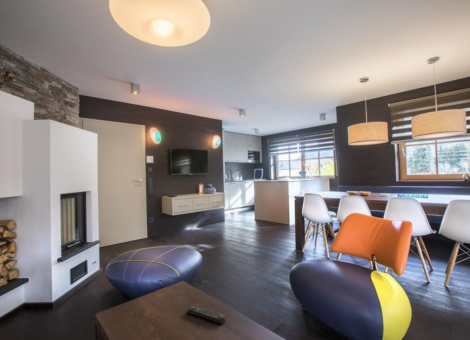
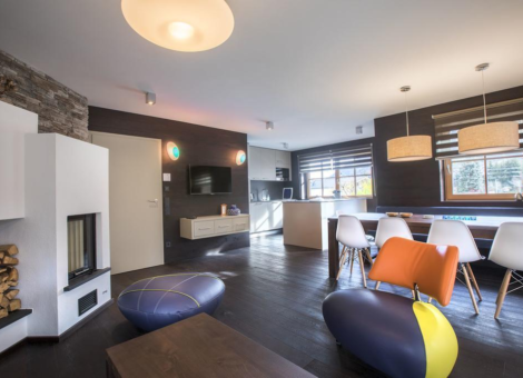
- remote control (205, 314)
